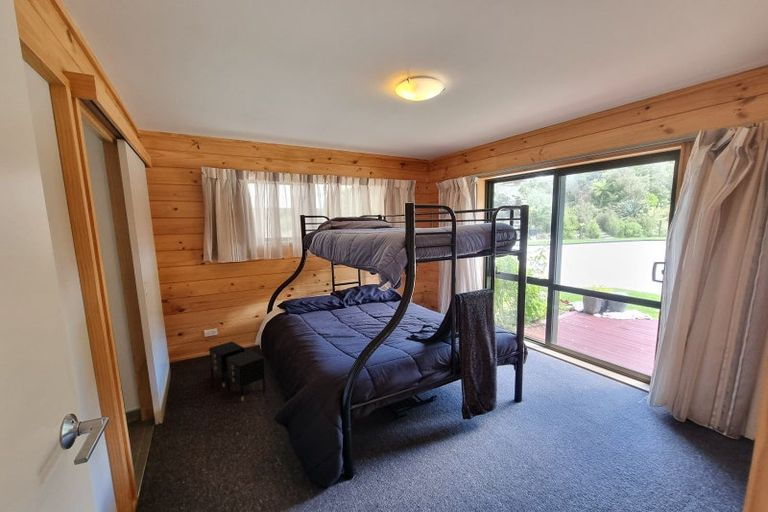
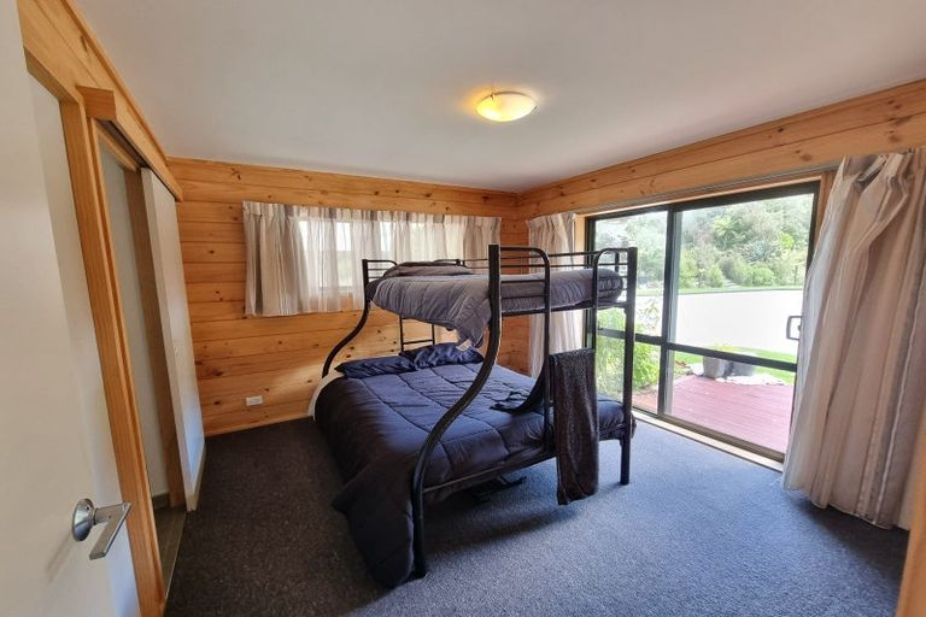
- nightstand (236, 368)
